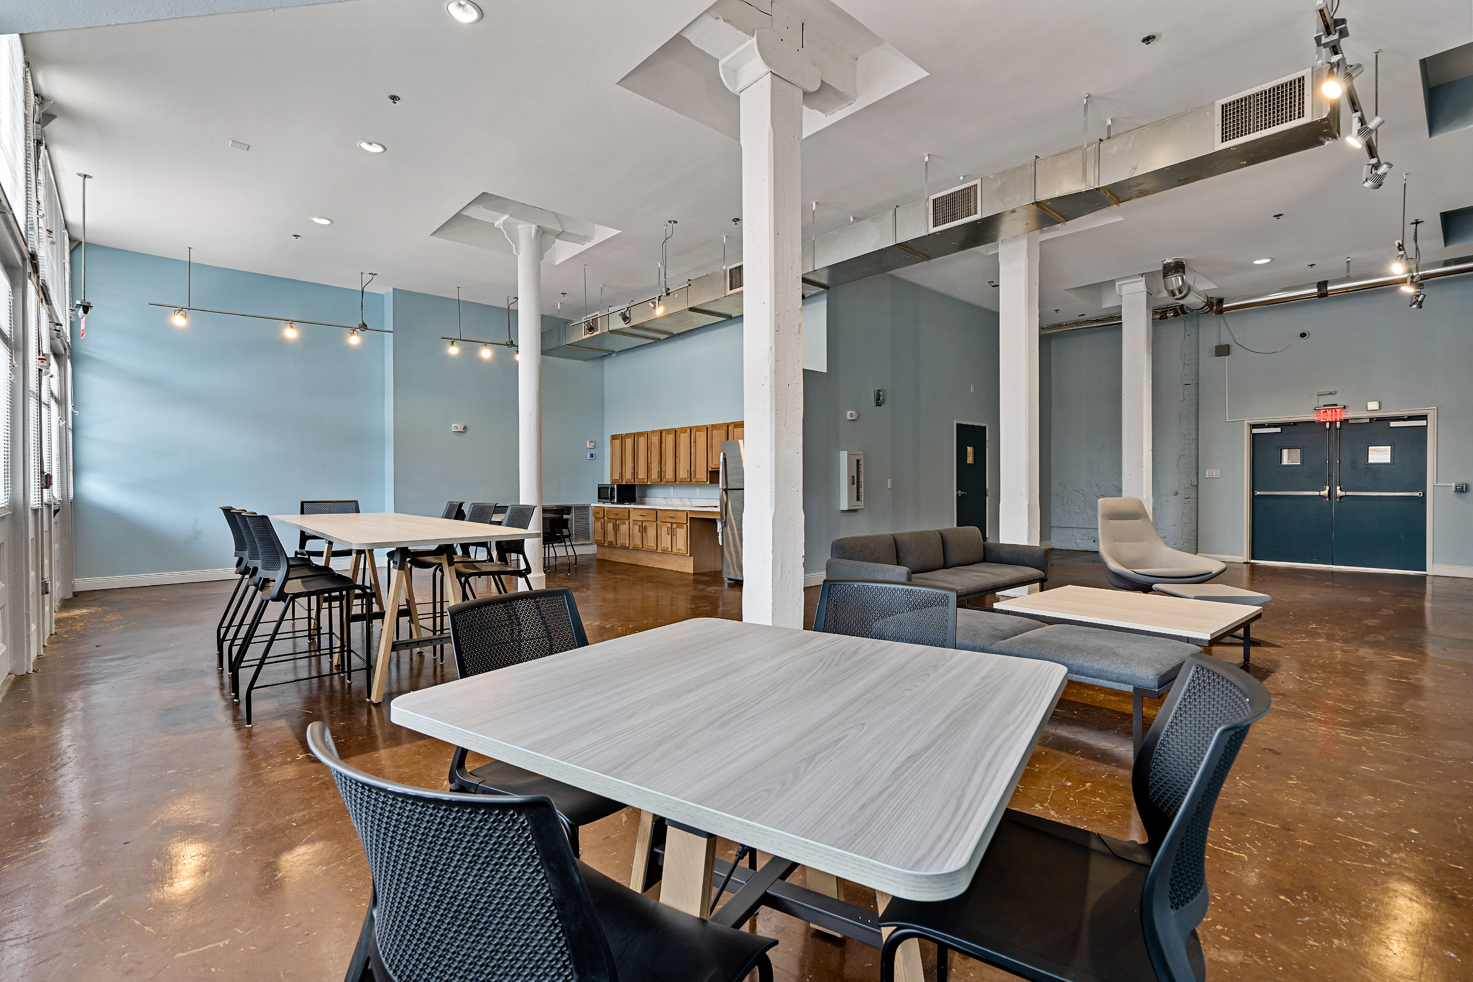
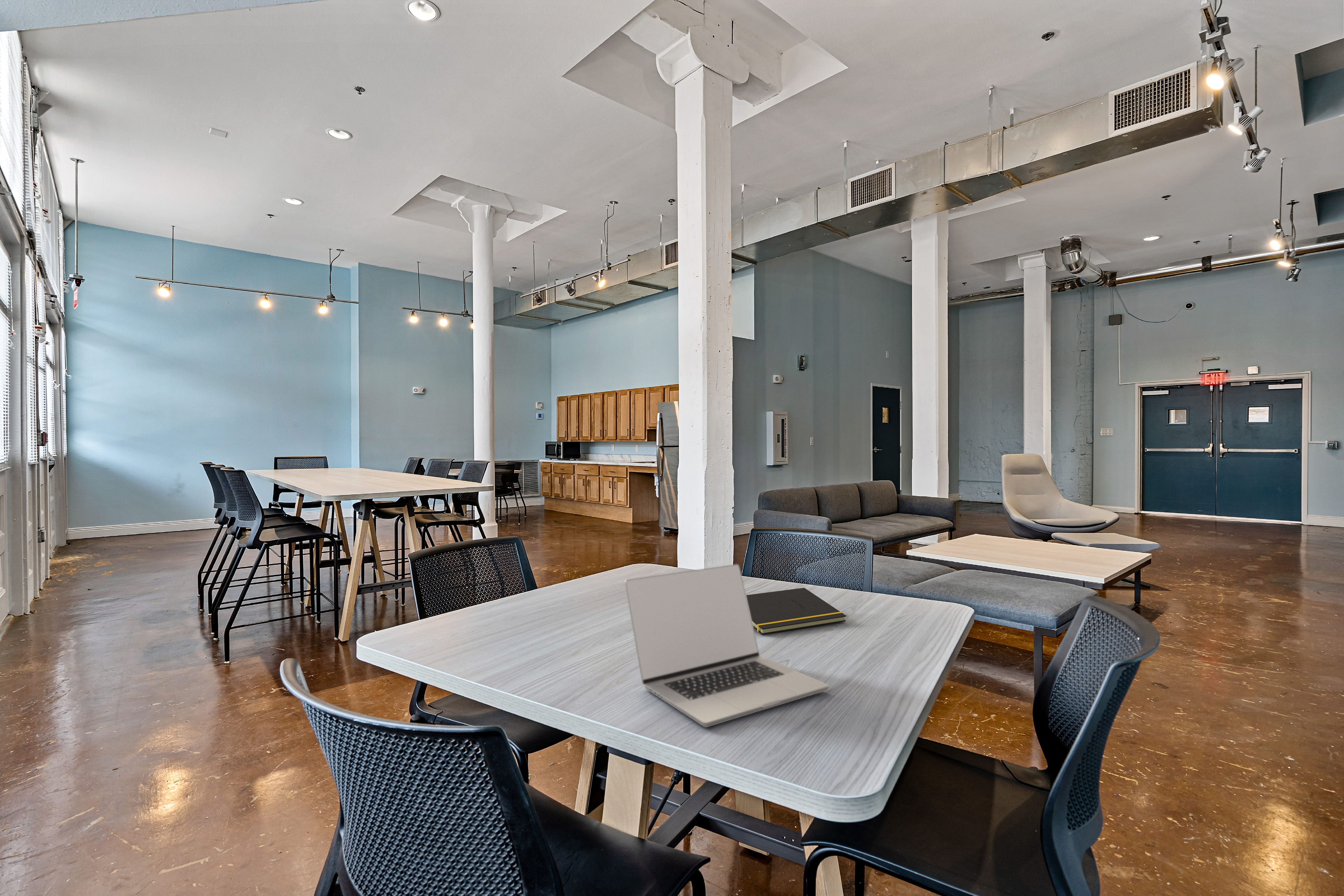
+ notepad (785, 609)
+ laptop (724, 634)
